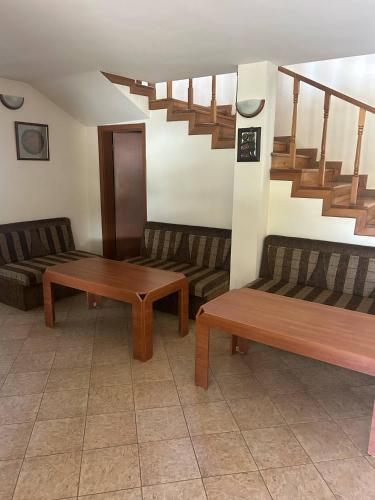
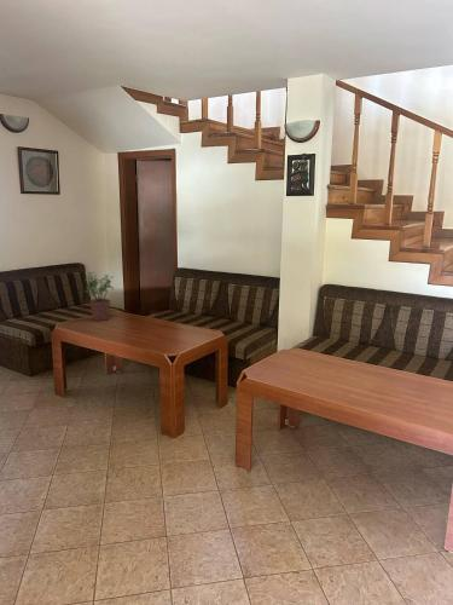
+ potted plant (101, 295)
